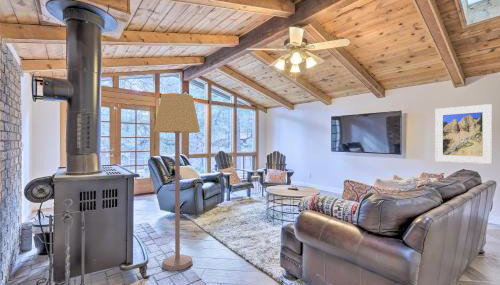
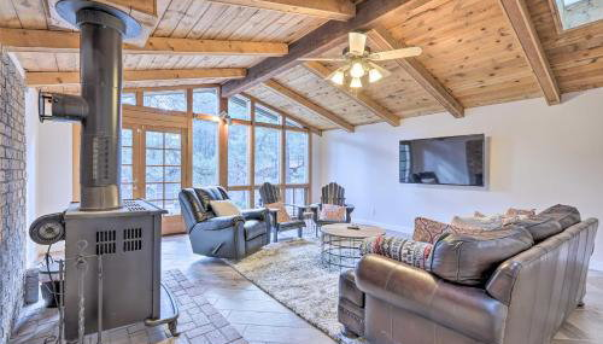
- lamp (177, 179)
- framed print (461, 134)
